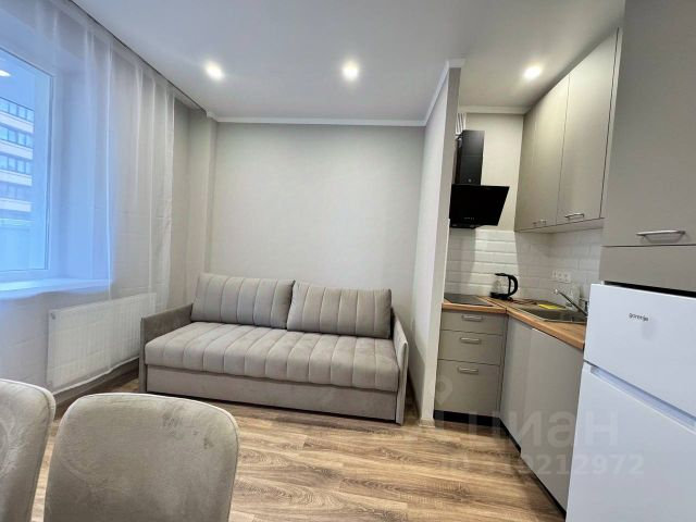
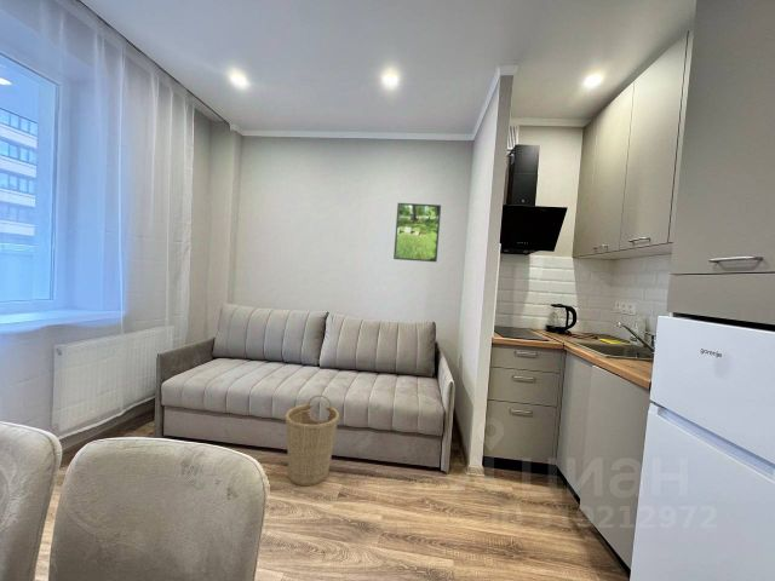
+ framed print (417, 232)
+ basket (310, 437)
